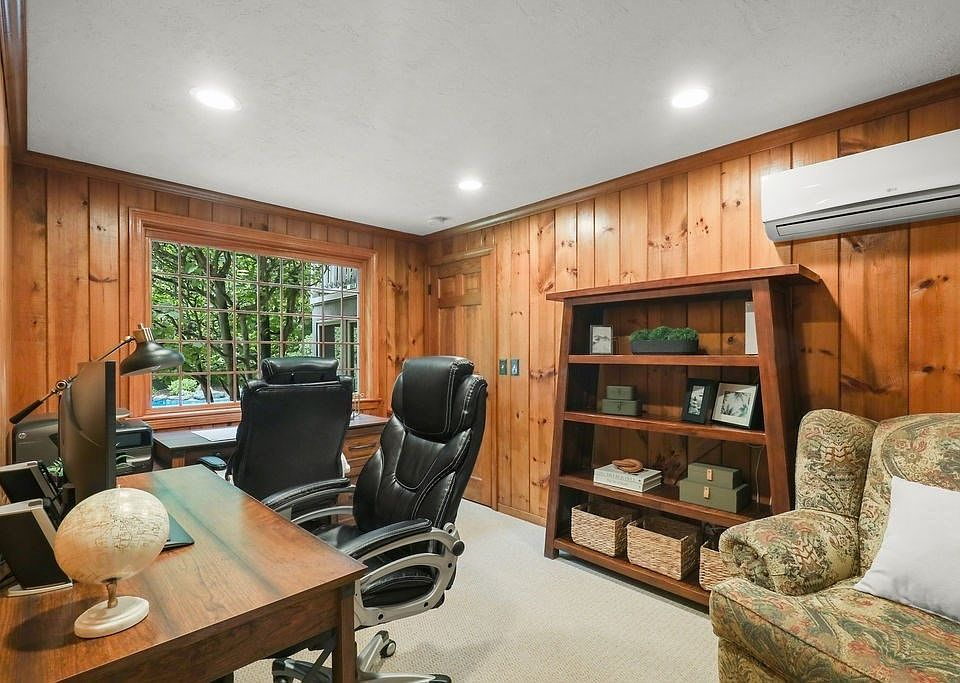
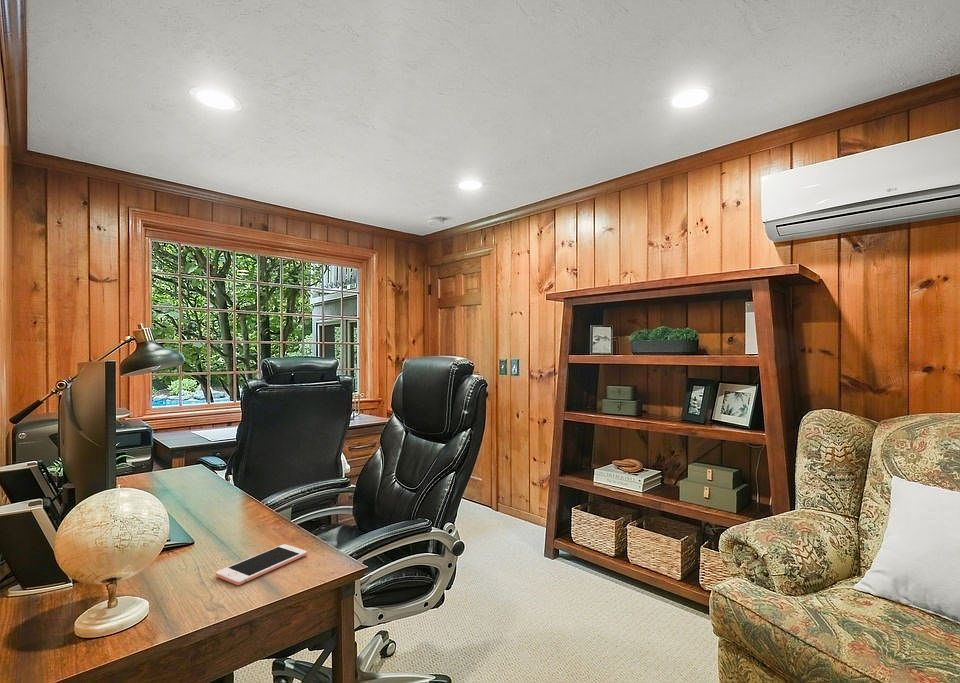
+ cell phone (263, 563)
